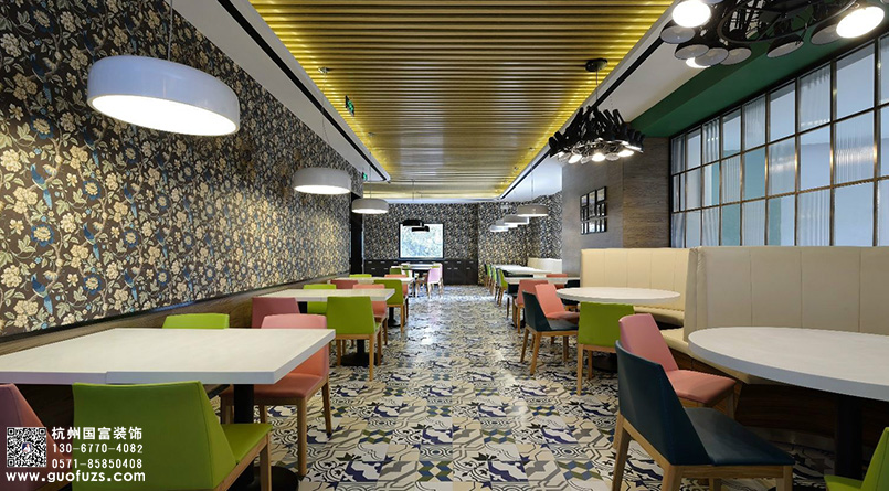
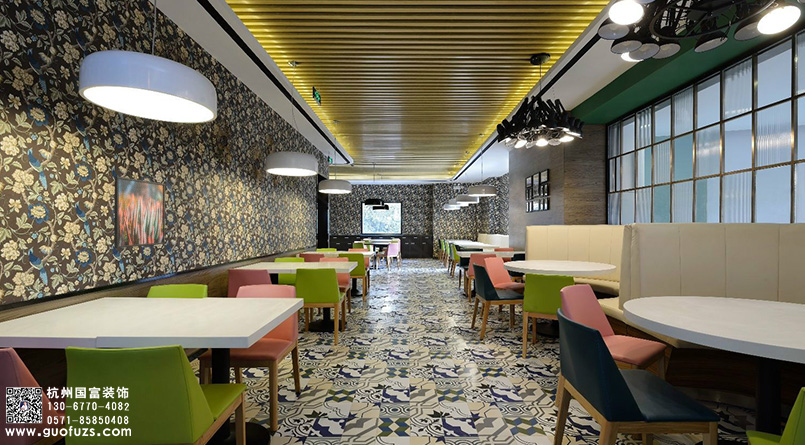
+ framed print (141, 213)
